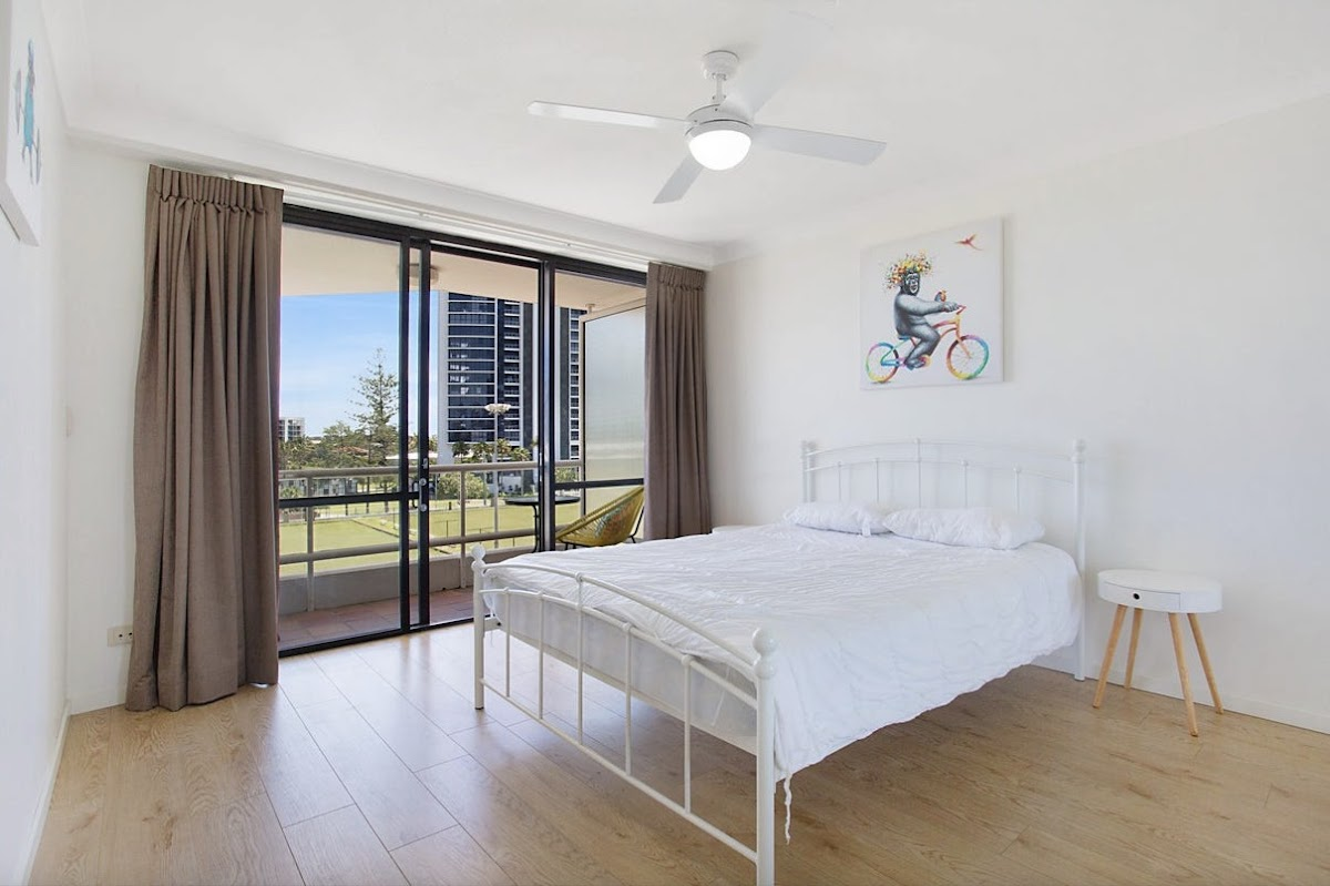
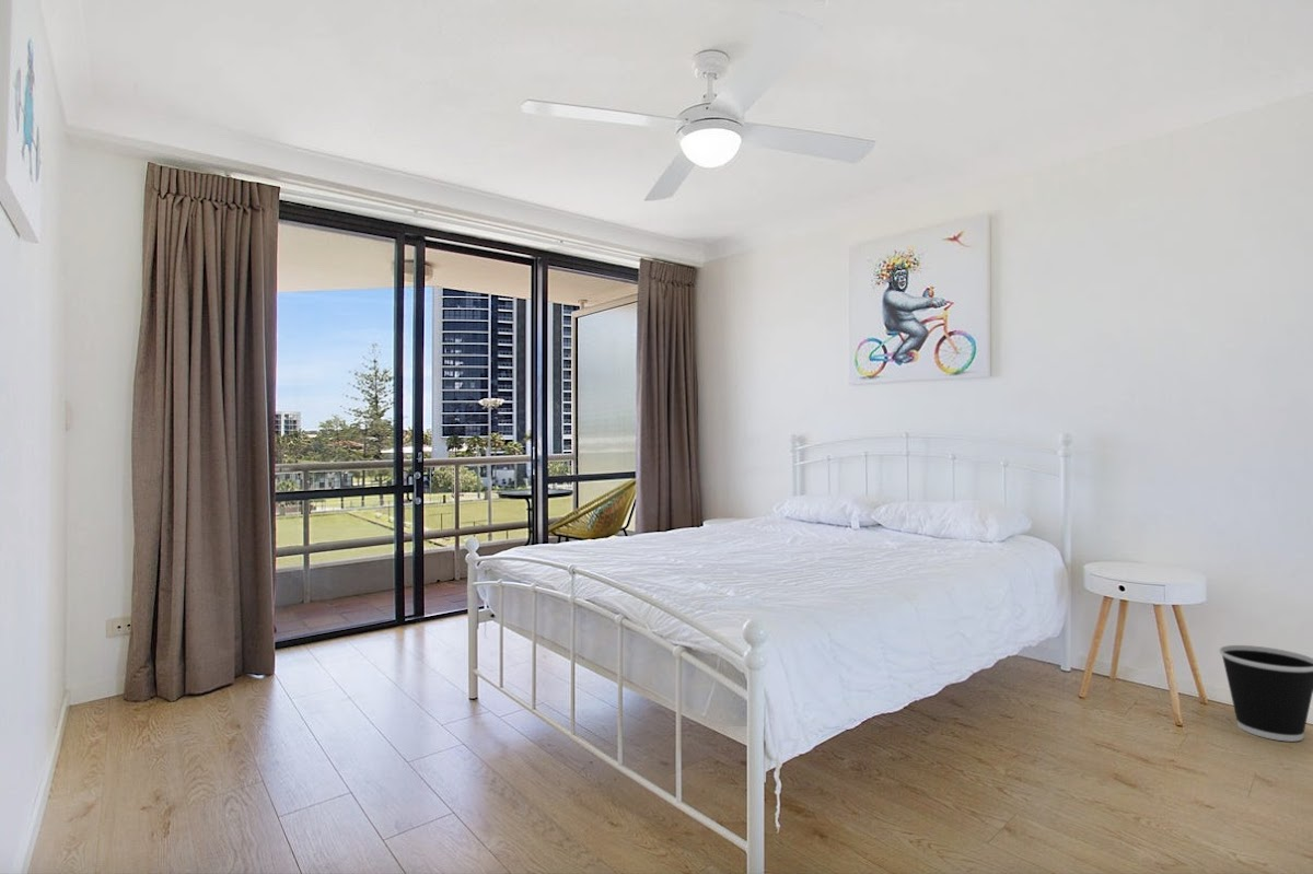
+ wastebasket (1268, 692)
